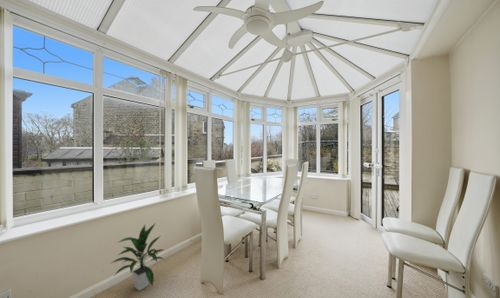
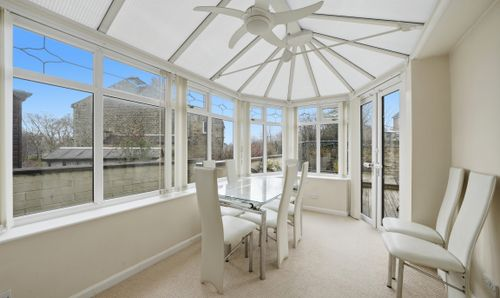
- indoor plant (141, 257)
